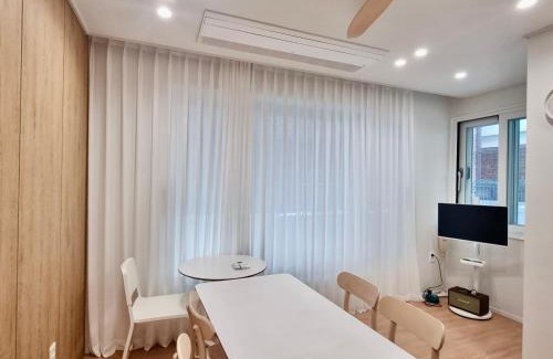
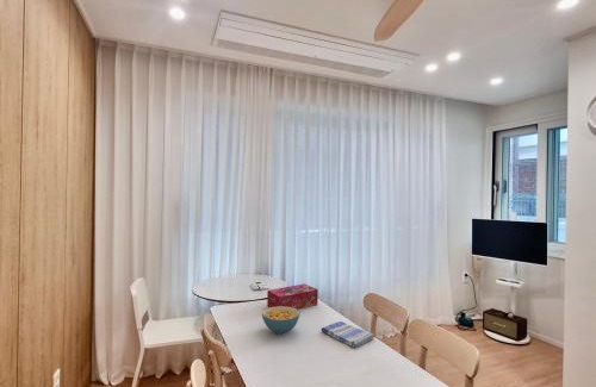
+ dish towel (347, 332)
+ cereal bowl (280, 322)
+ tissue box (292, 297)
